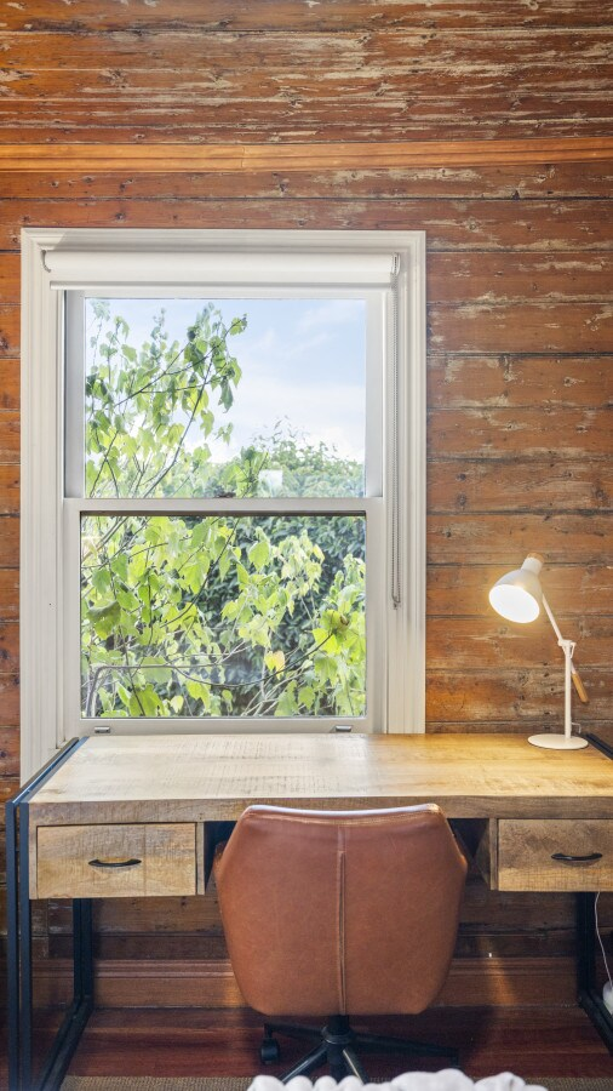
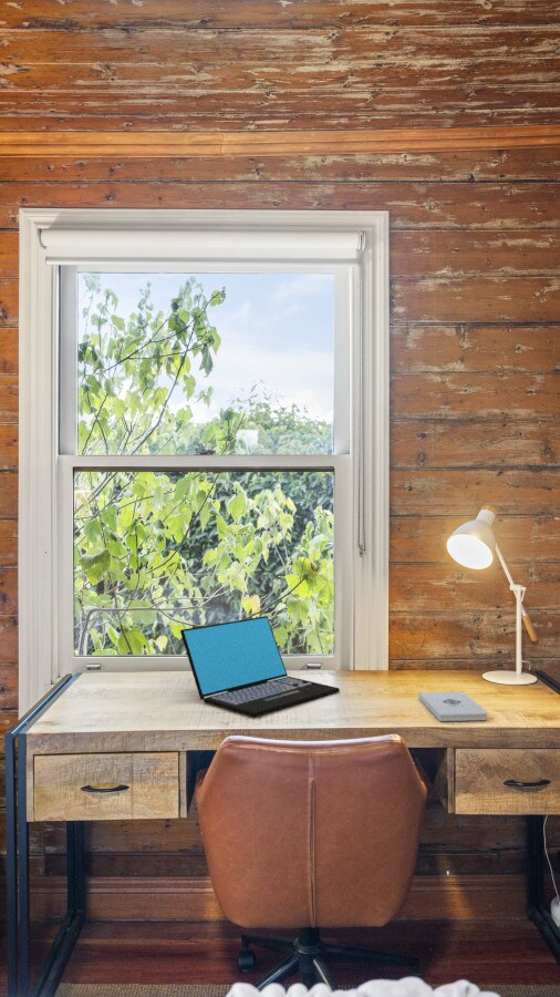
+ laptop (260, 660)
+ notepad (452, 706)
